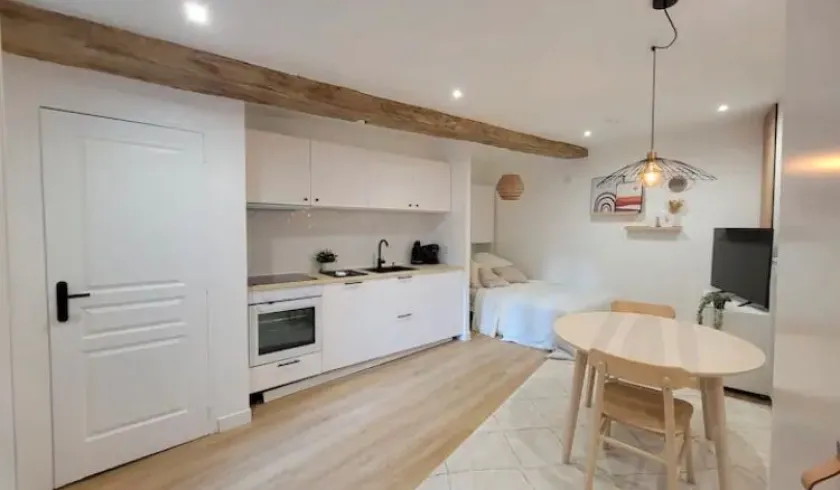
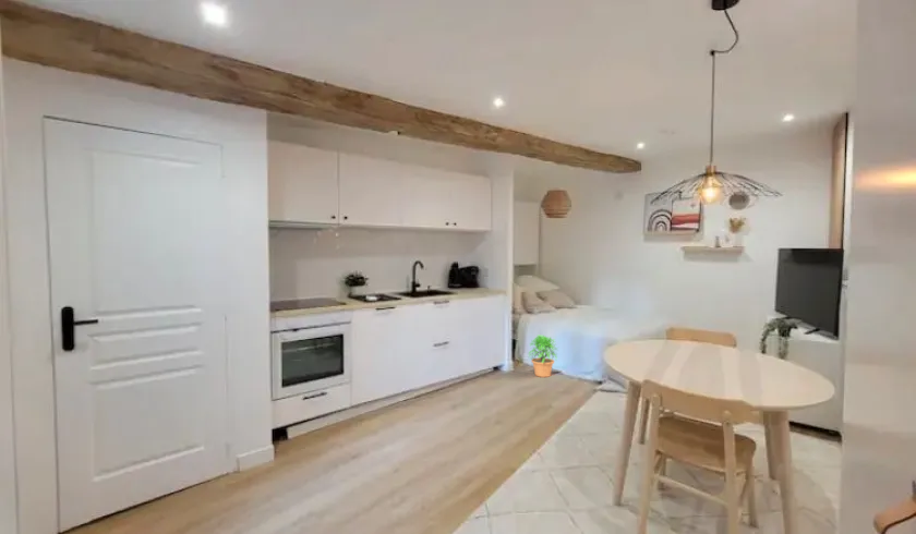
+ potted plant (542, 354)
